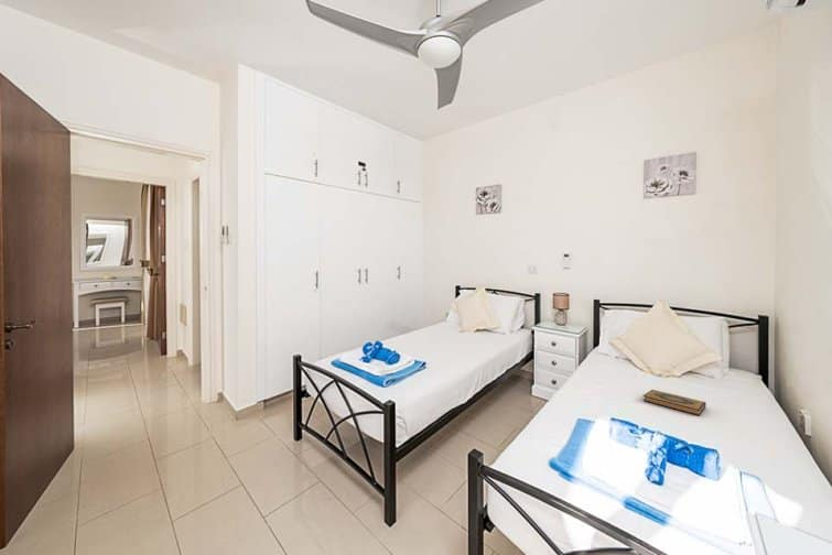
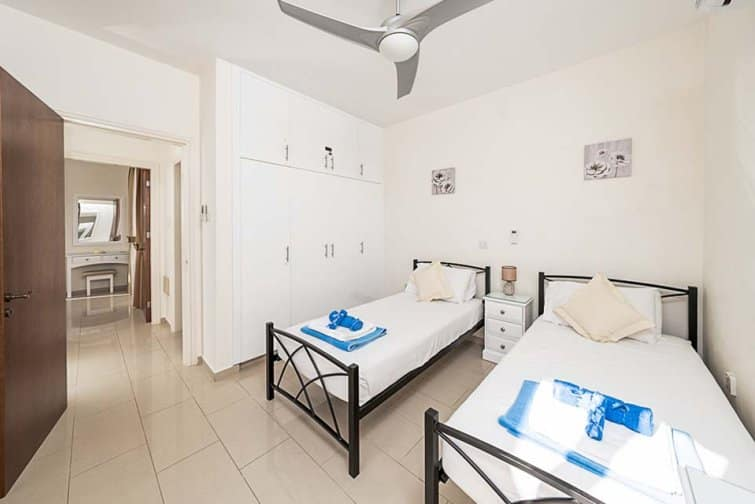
- hardback book (673, 401)
